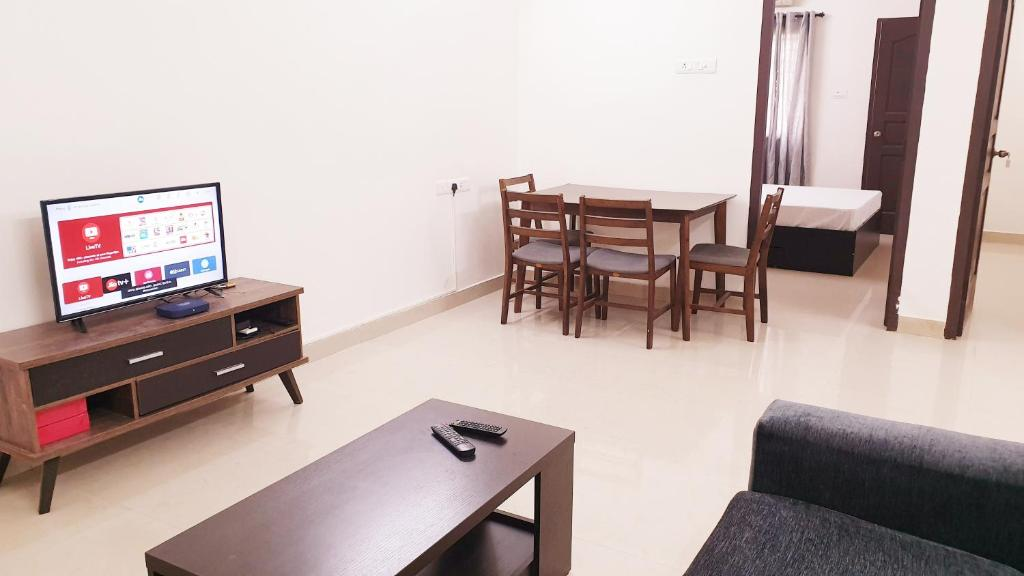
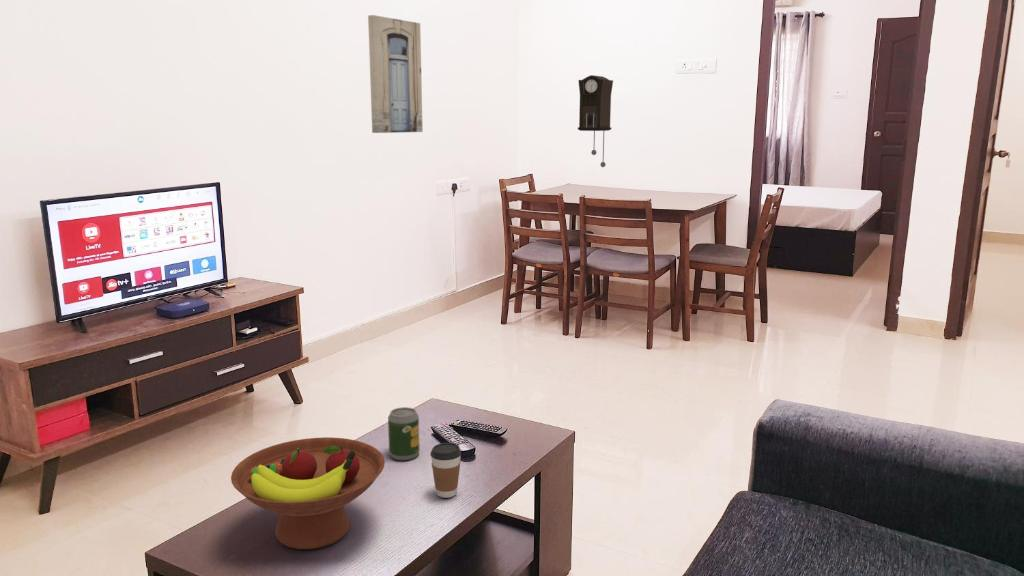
+ coffee cup (446, 470)
+ wall art (396, 76)
+ pendulum clock (594, 122)
+ soda can (403, 433)
+ fruit bowl (310, 487)
